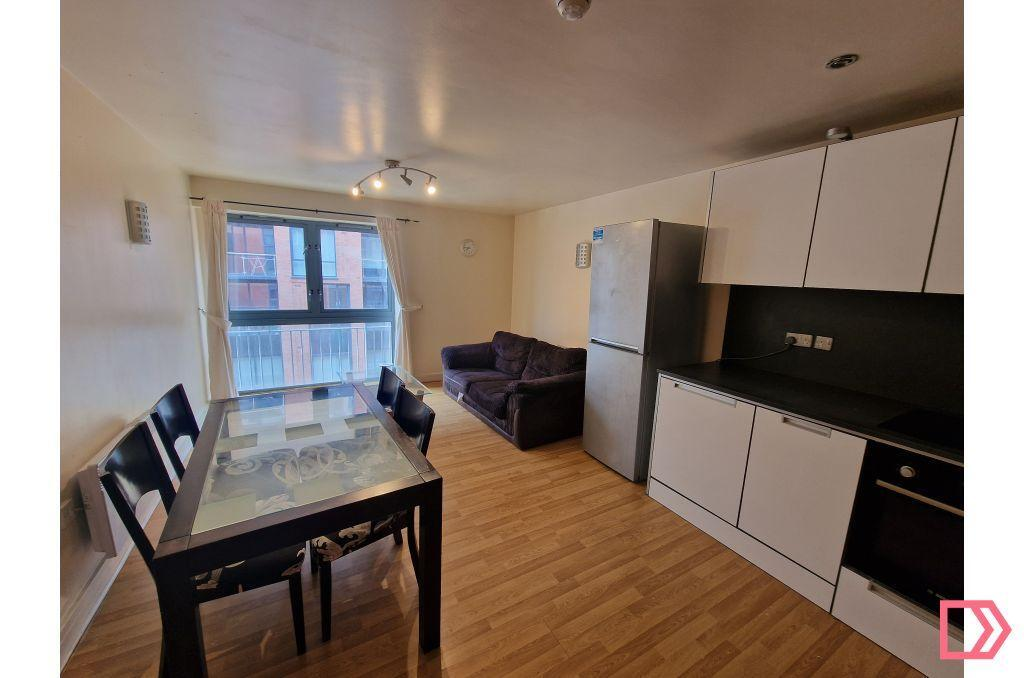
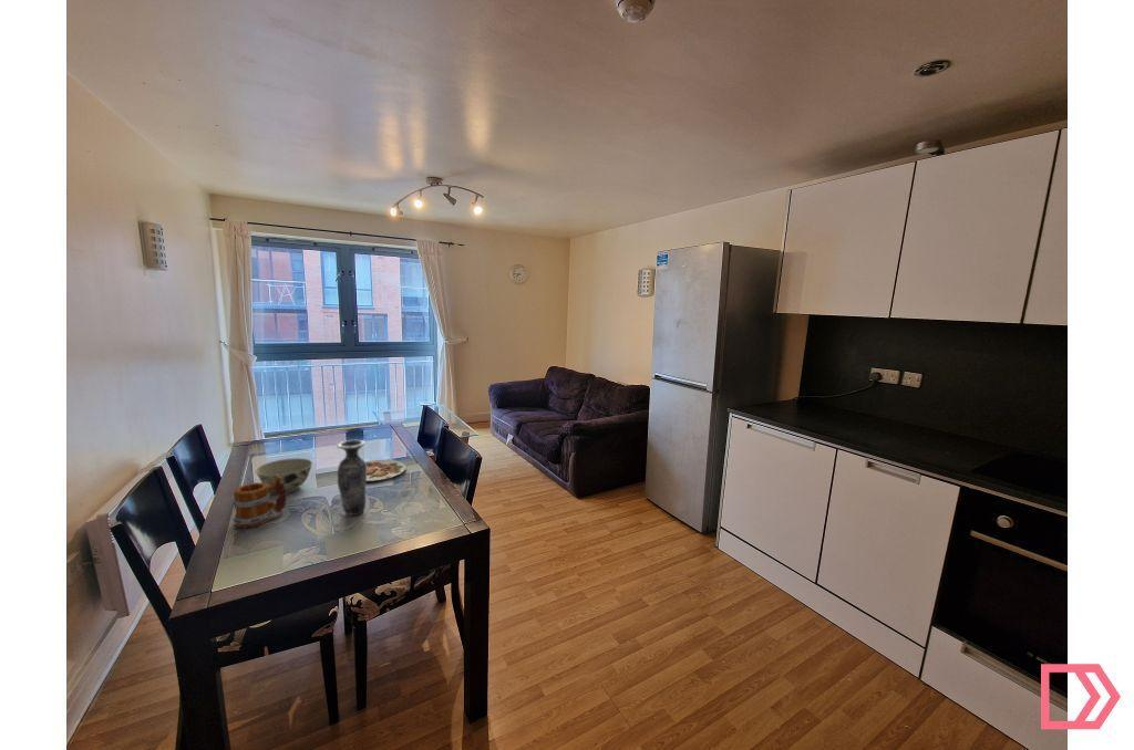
+ mug (260, 499)
+ bowl (285, 477)
+ plate (375, 470)
+ vase (352, 478)
